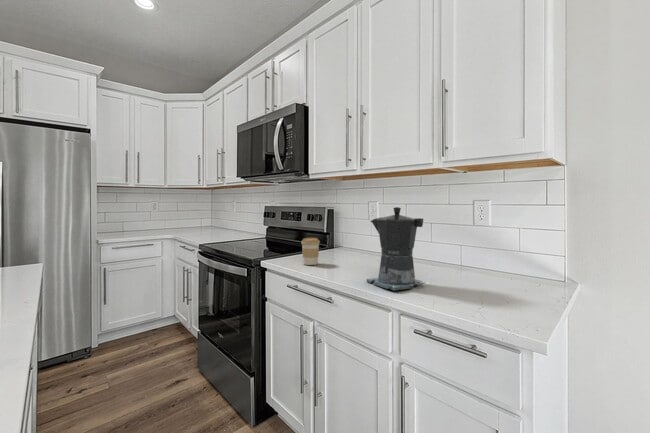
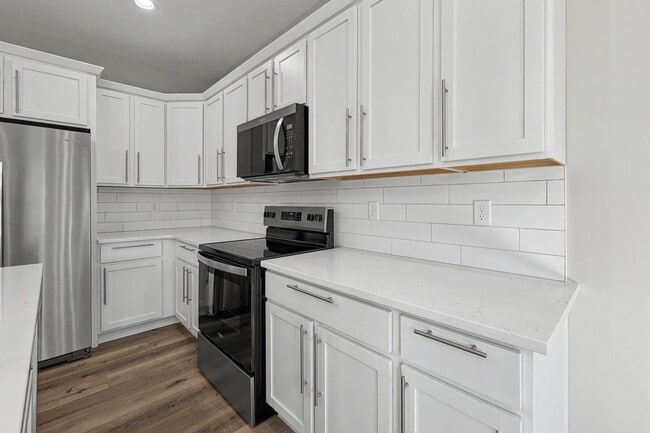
- coffee maker (397, 245)
- coffee cup (310, 251)
